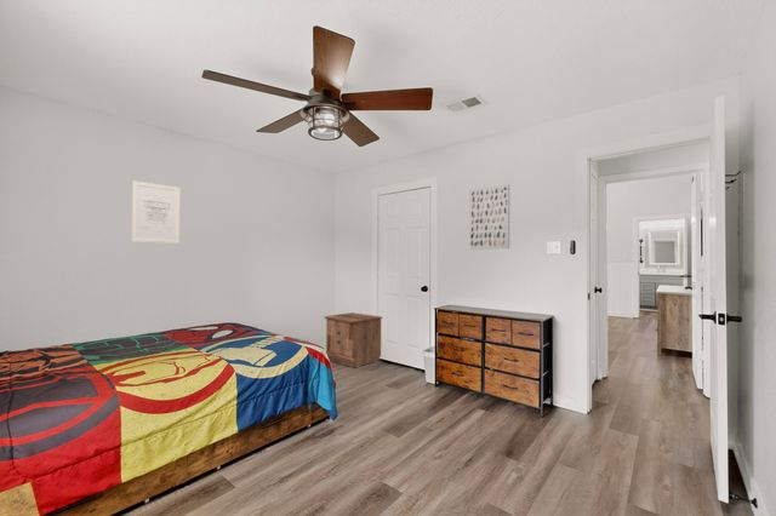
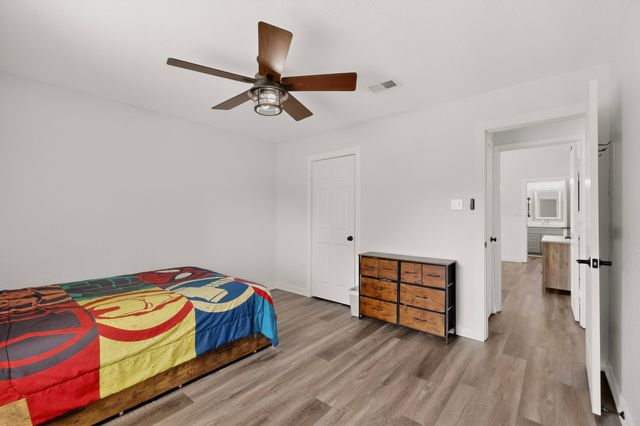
- nightstand (352, 338)
- wall art (489, 218)
- wall art (156, 213)
